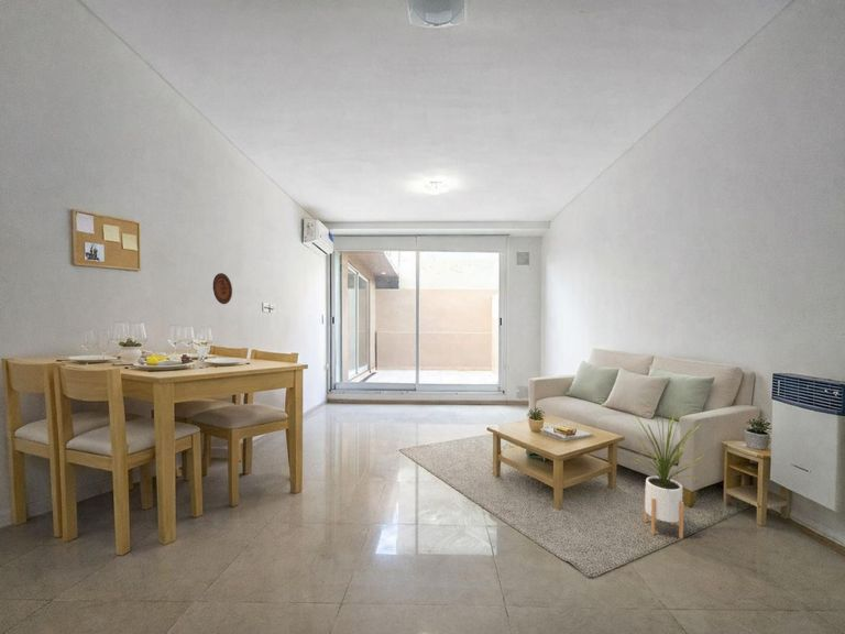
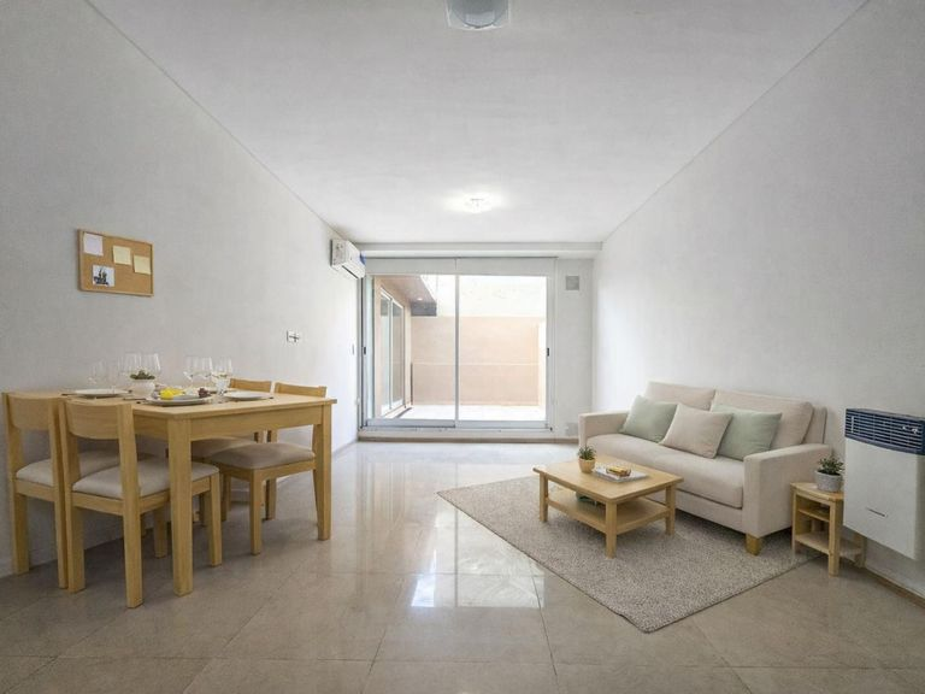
- house plant (662, 467)
- decorative plate (222, 288)
